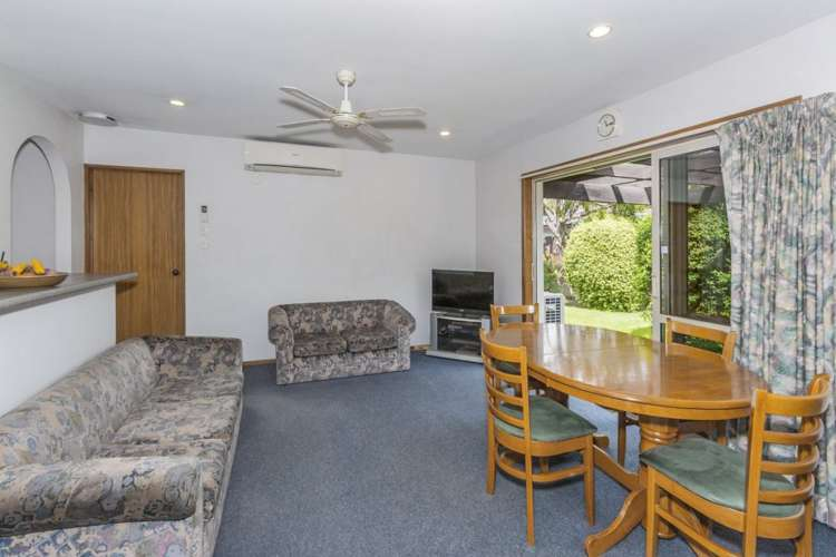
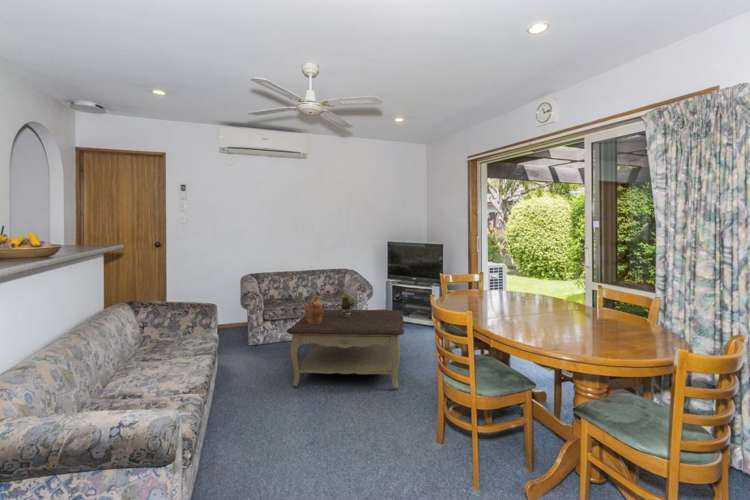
+ potted plant (345, 305)
+ decorative container (314, 308)
+ coffee table (351, 343)
